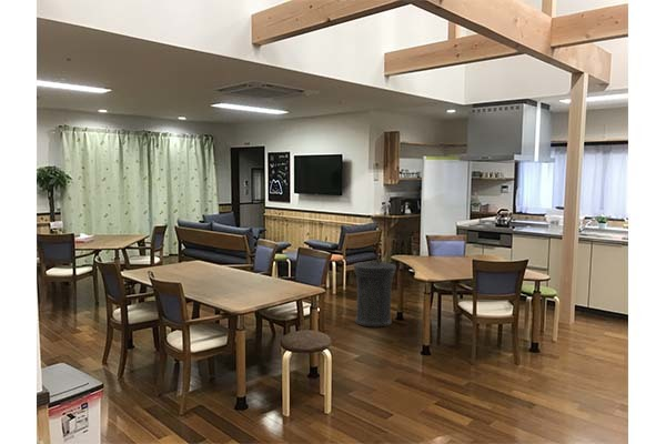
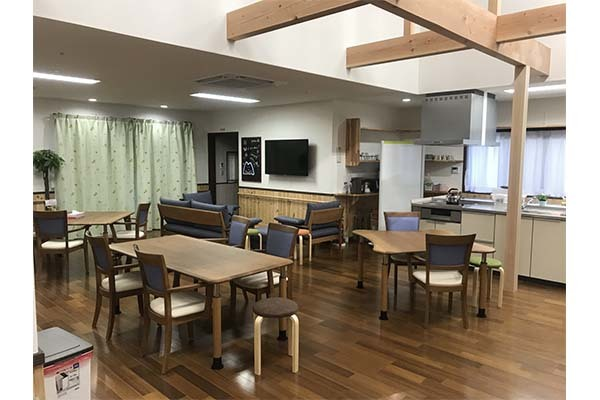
- trash can (373, 291)
